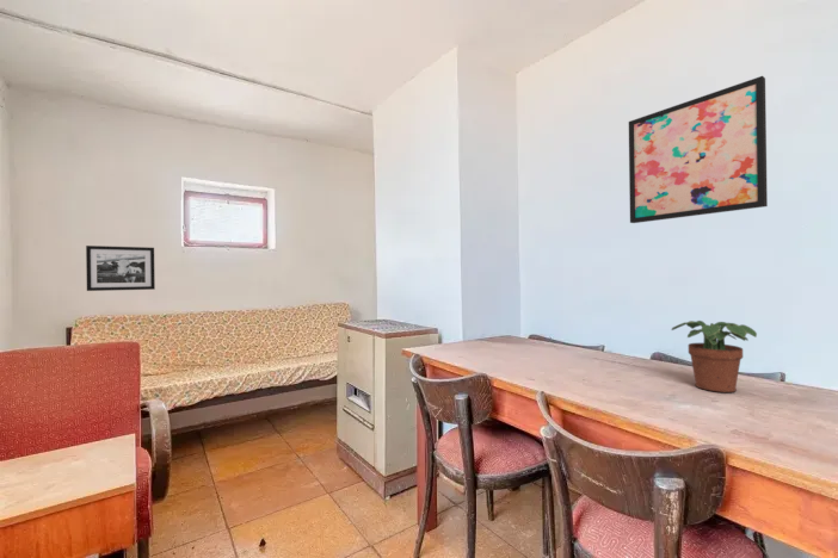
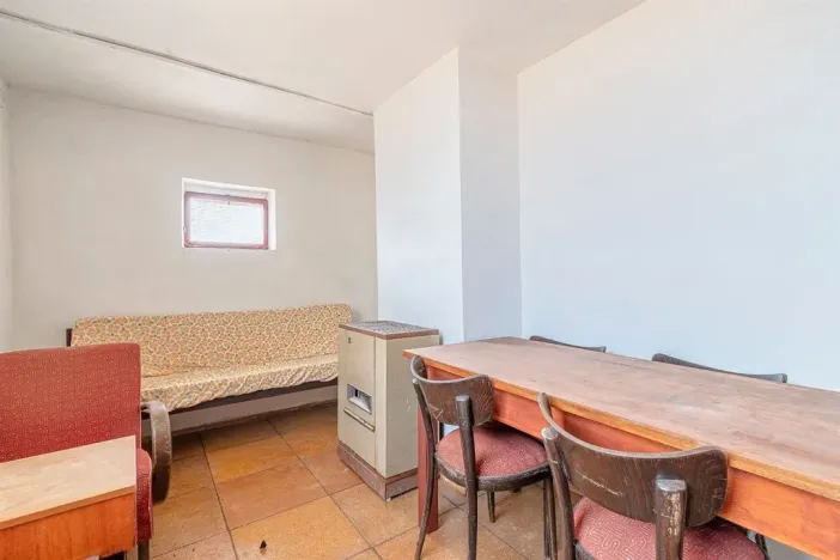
- potted plant (711, 354)
- wall art (689, 159)
- picture frame (122, 268)
